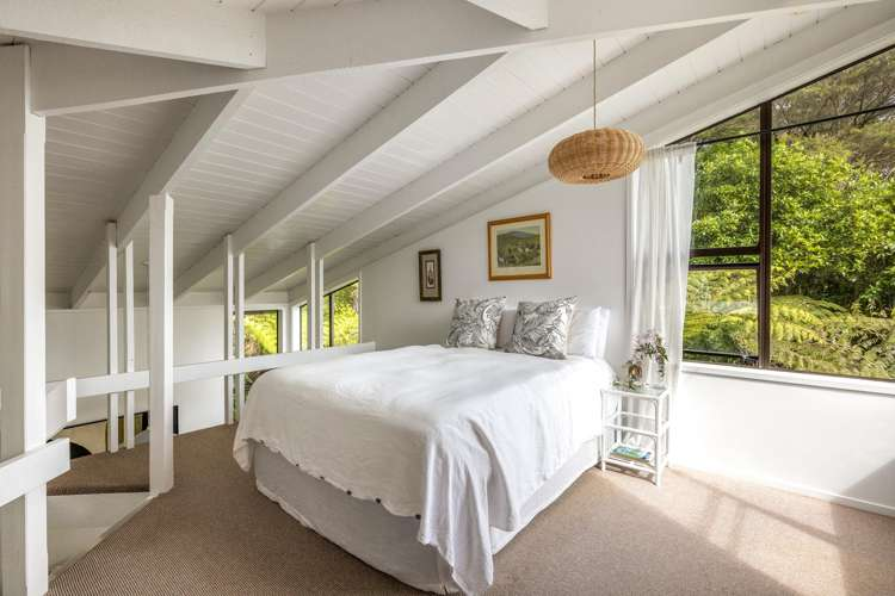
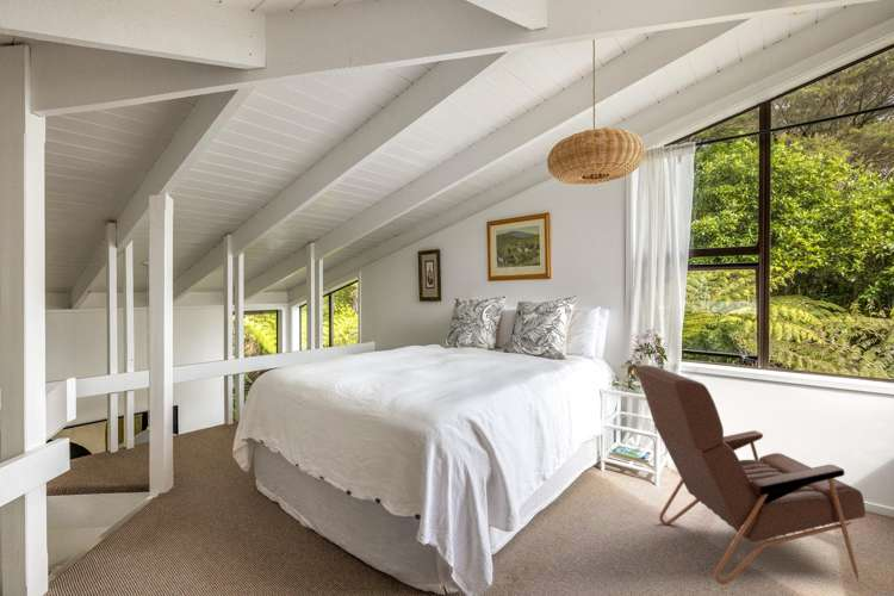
+ armchair (738, 461)
